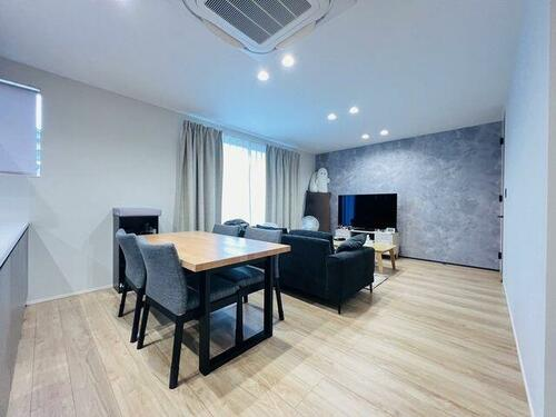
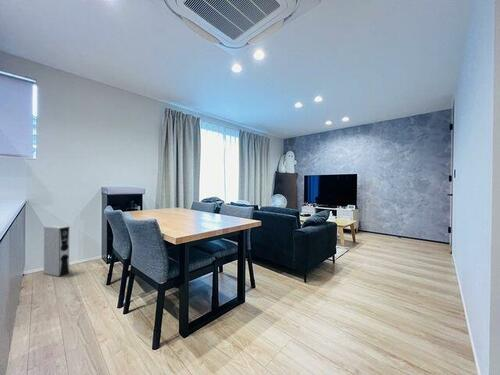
+ speaker (56, 250)
